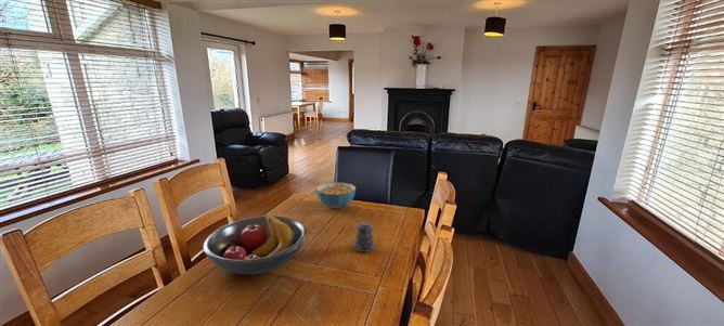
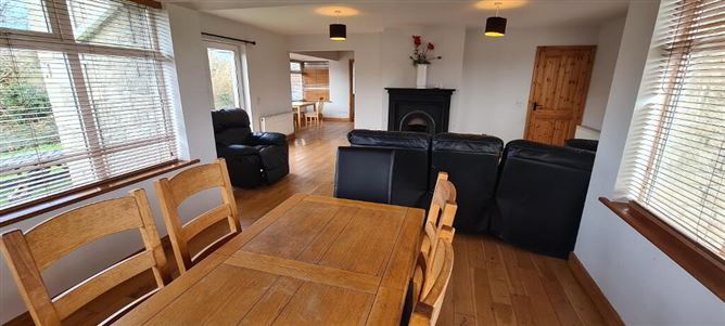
- cereal bowl (336, 197)
- fruit bowl (258, 244)
- pepper shaker (363, 233)
